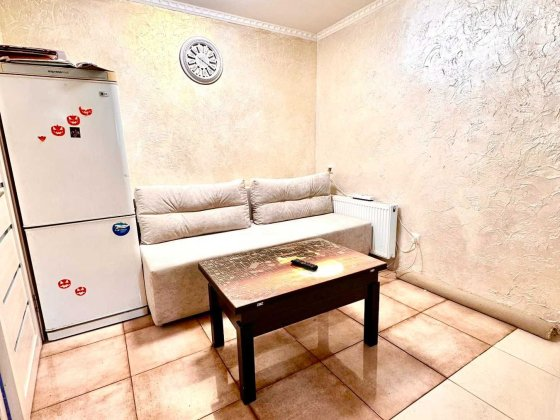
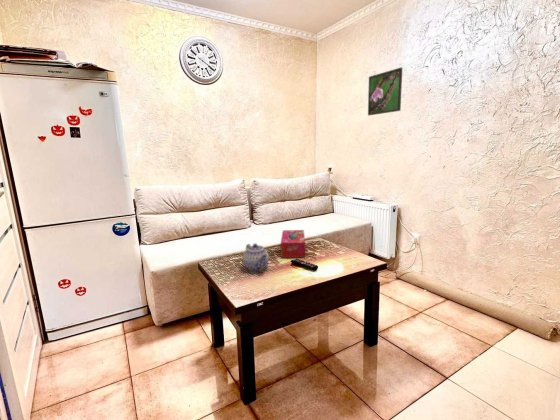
+ teapot (255, 255)
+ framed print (384, 93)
+ tissue box (293, 243)
